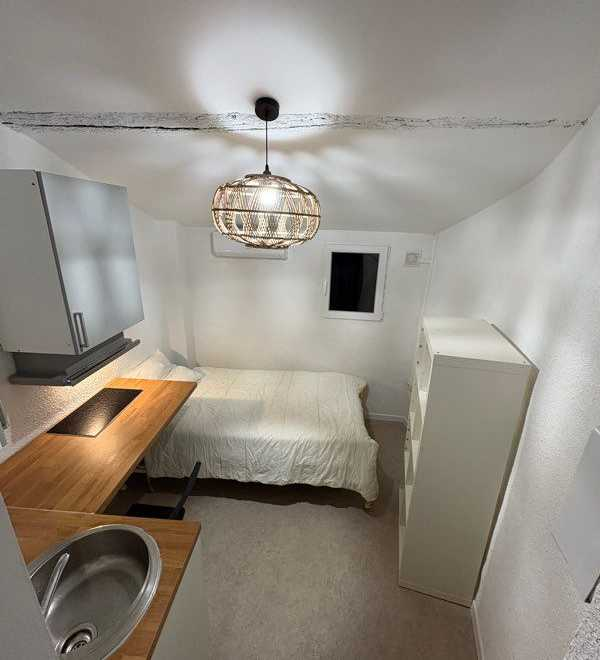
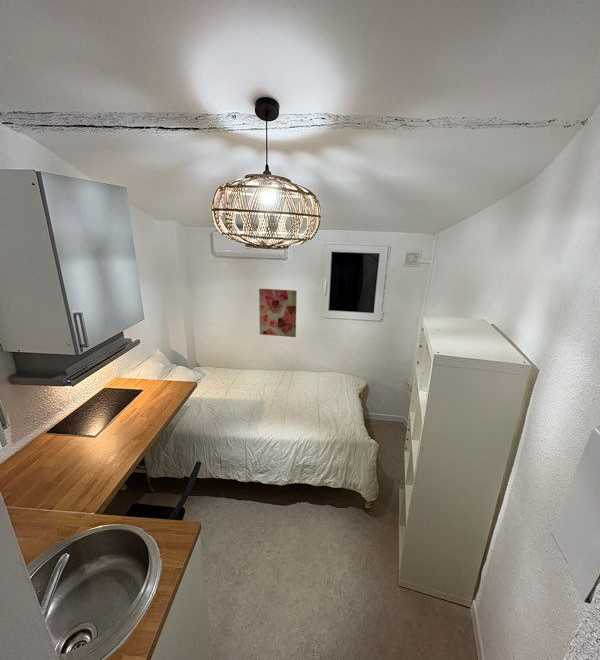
+ wall art (277, 313)
